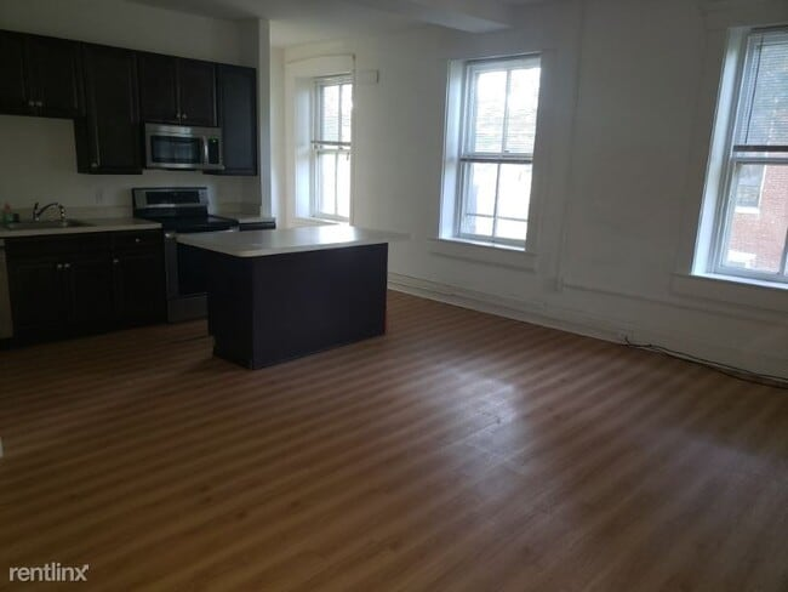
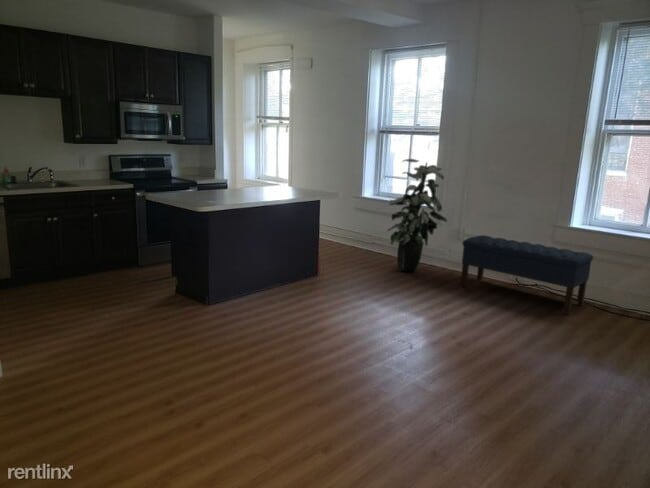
+ indoor plant (413, 215)
+ bench (522, 269)
